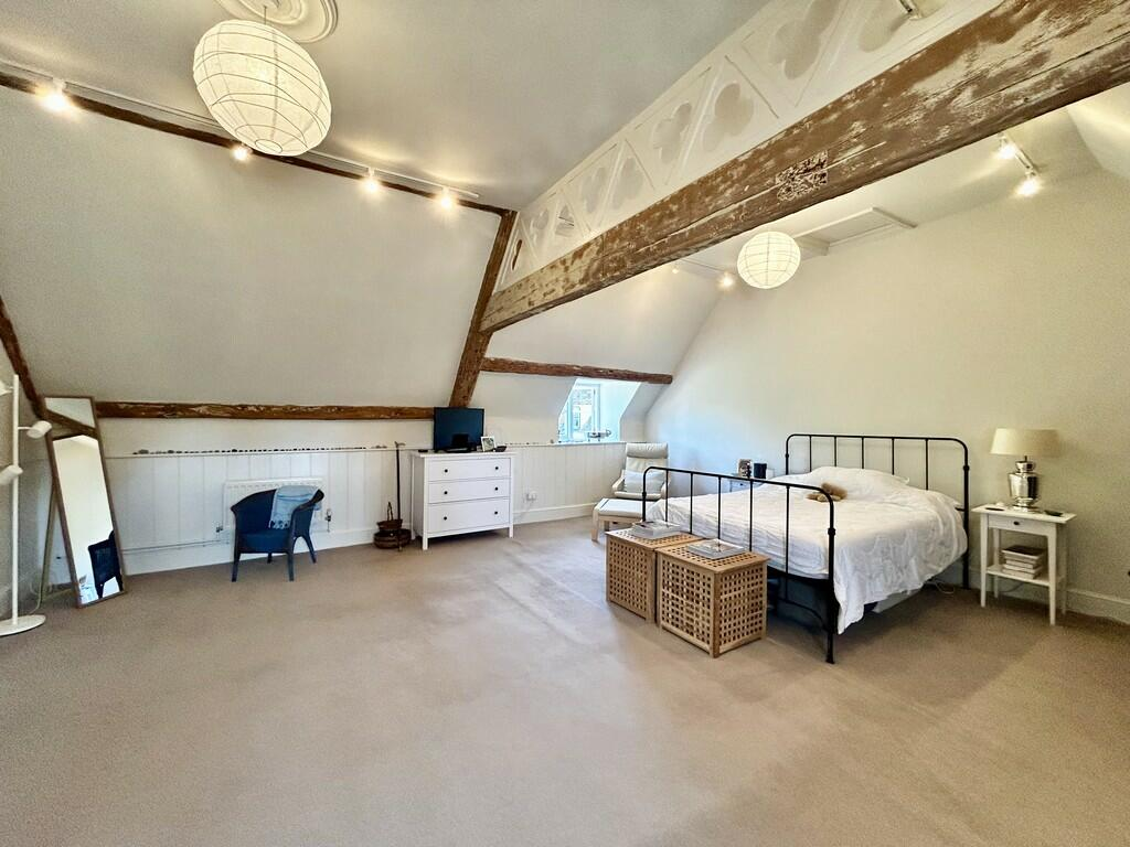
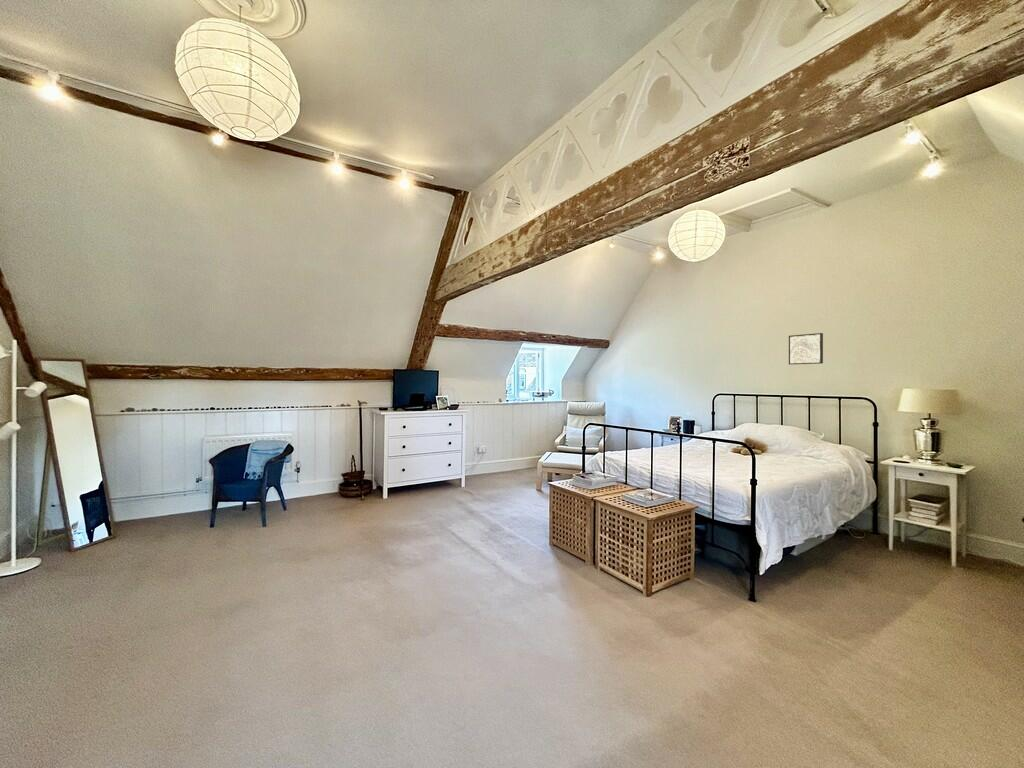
+ wall art (805, 349)
